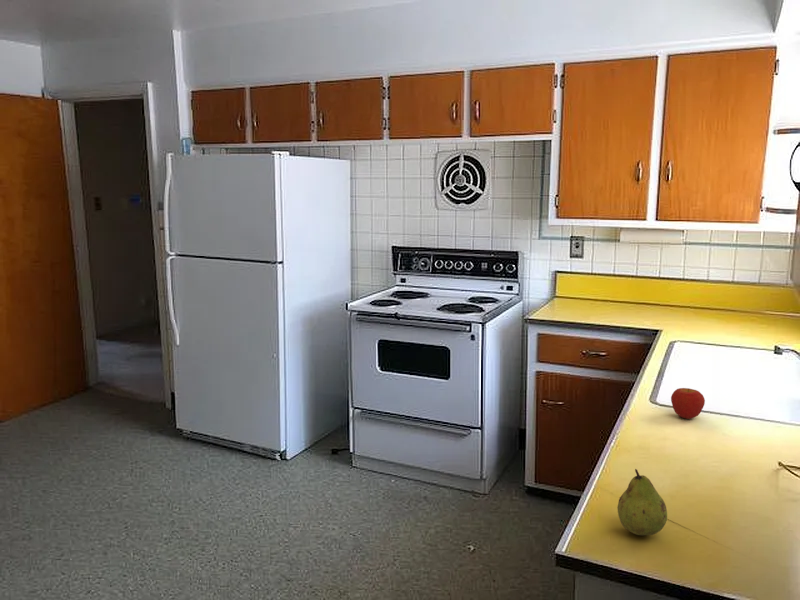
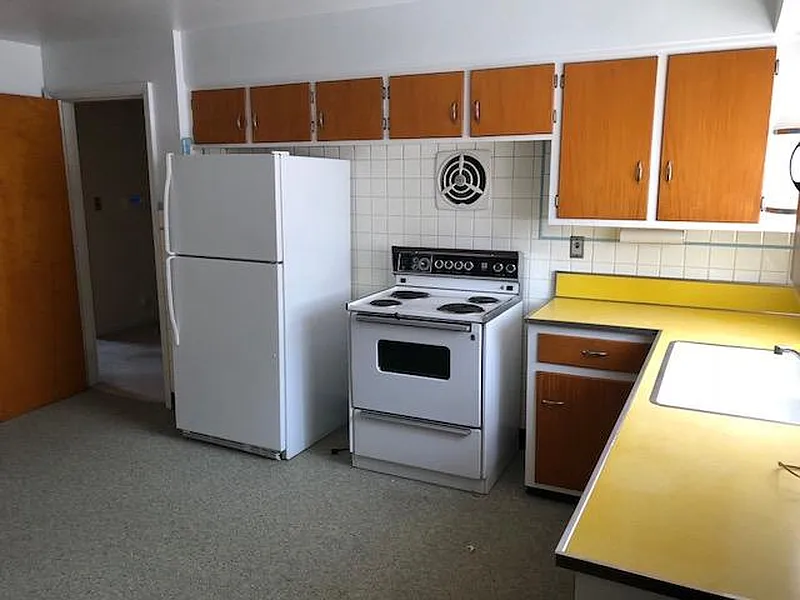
- apple (687, 402)
- fruit (642, 500)
